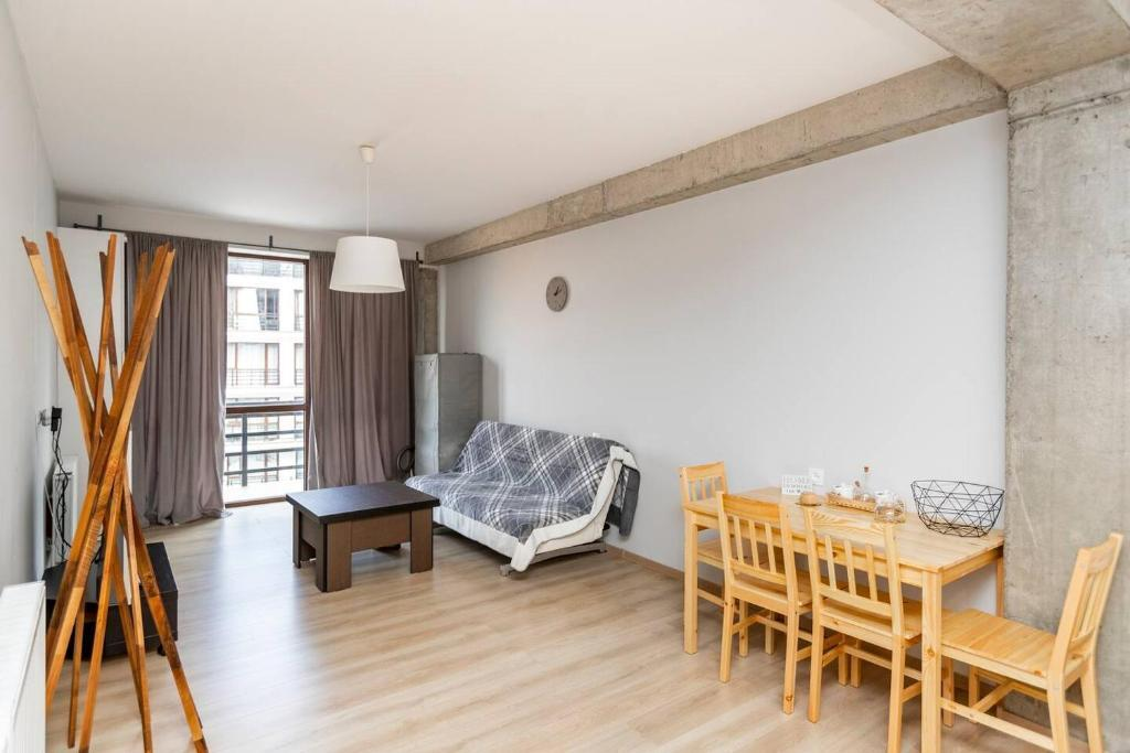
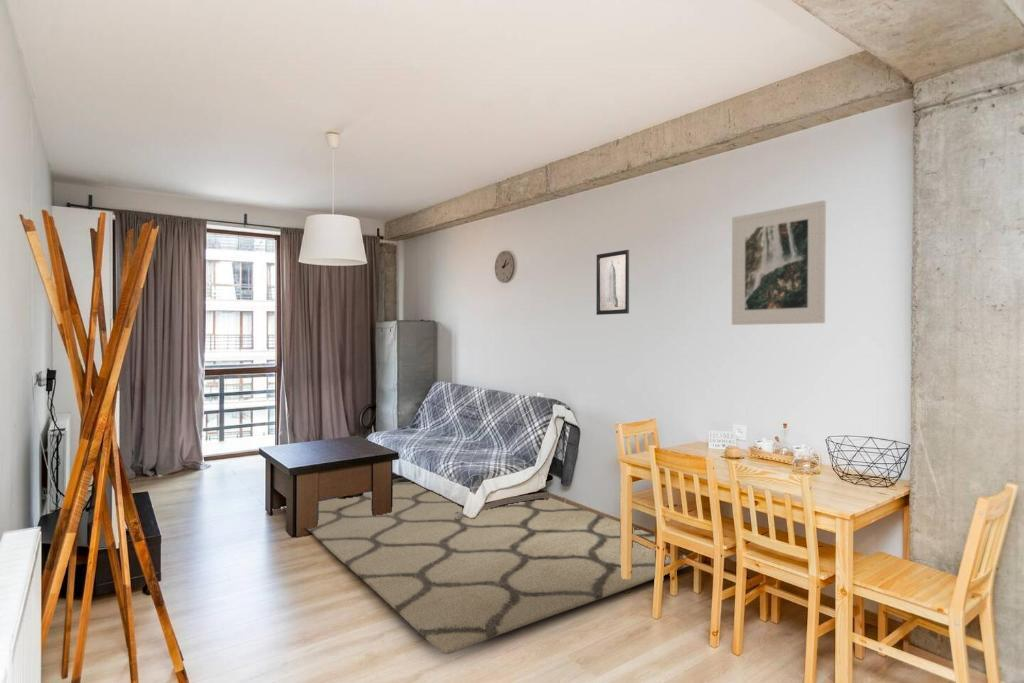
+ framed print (775, 266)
+ wall art (612, 283)
+ rug (462, 524)
